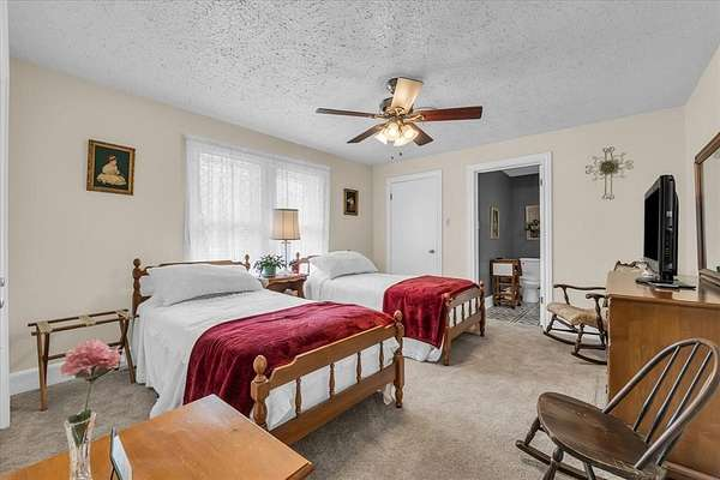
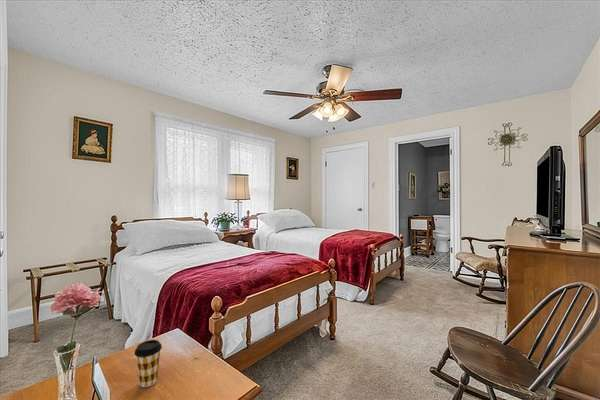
+ coffee cup (148, 363)
